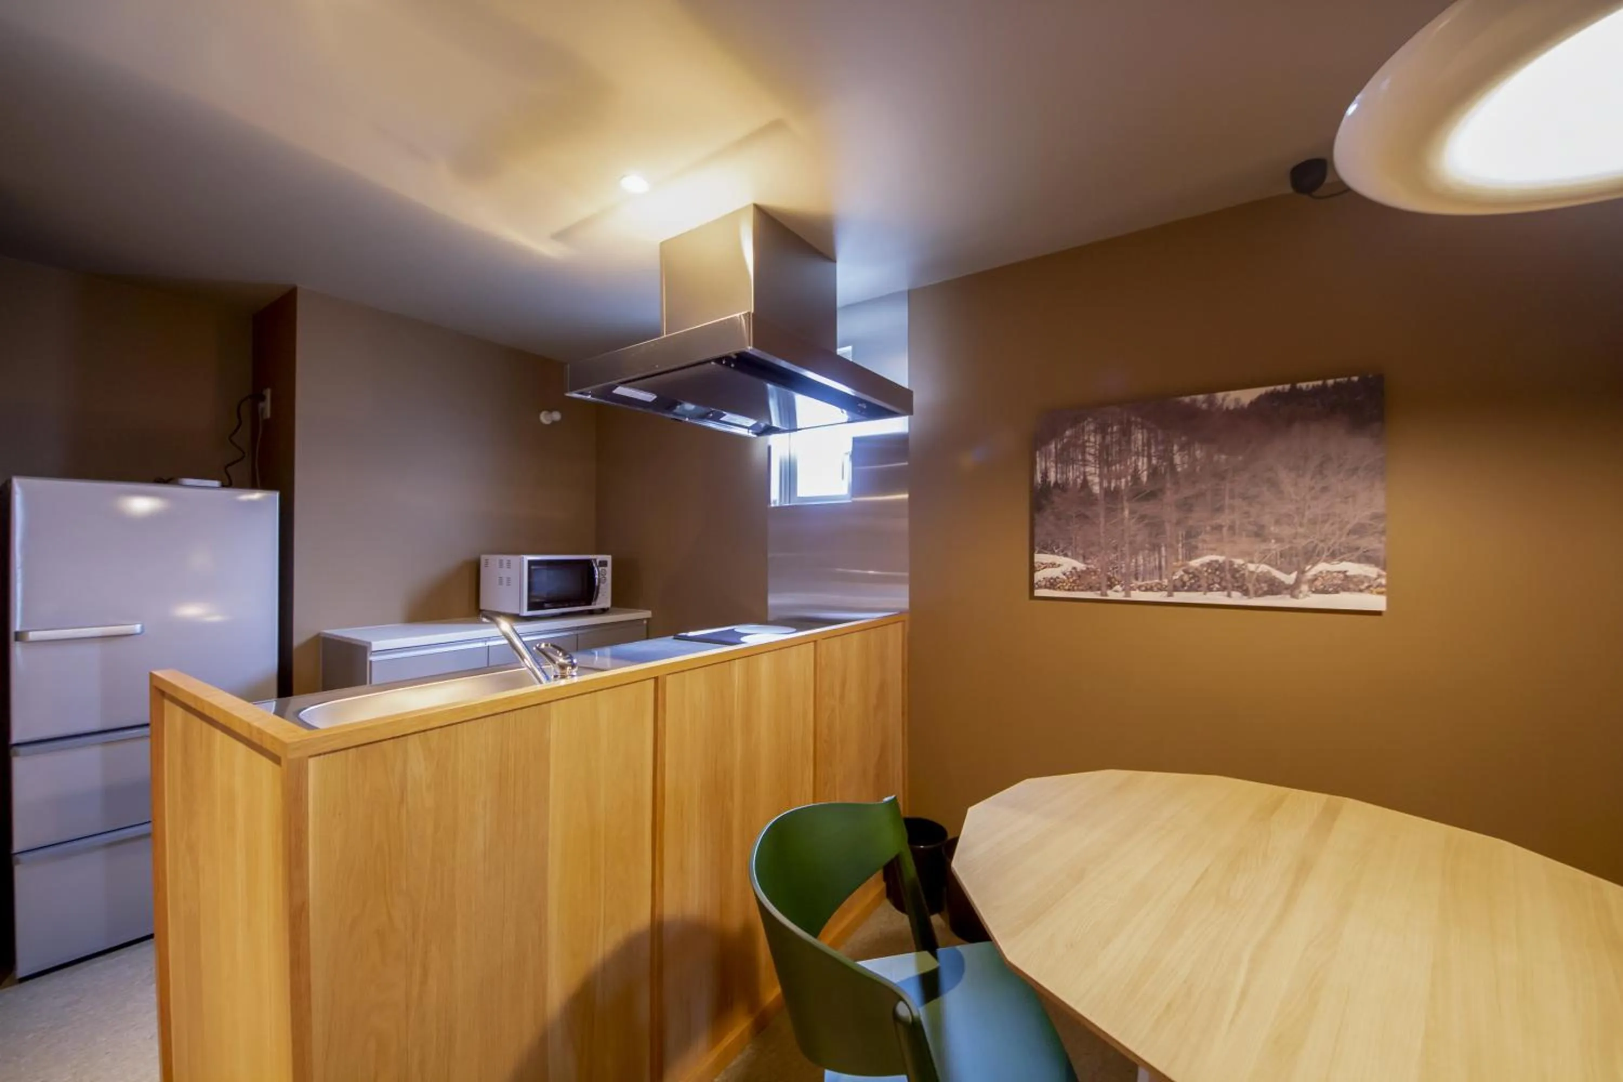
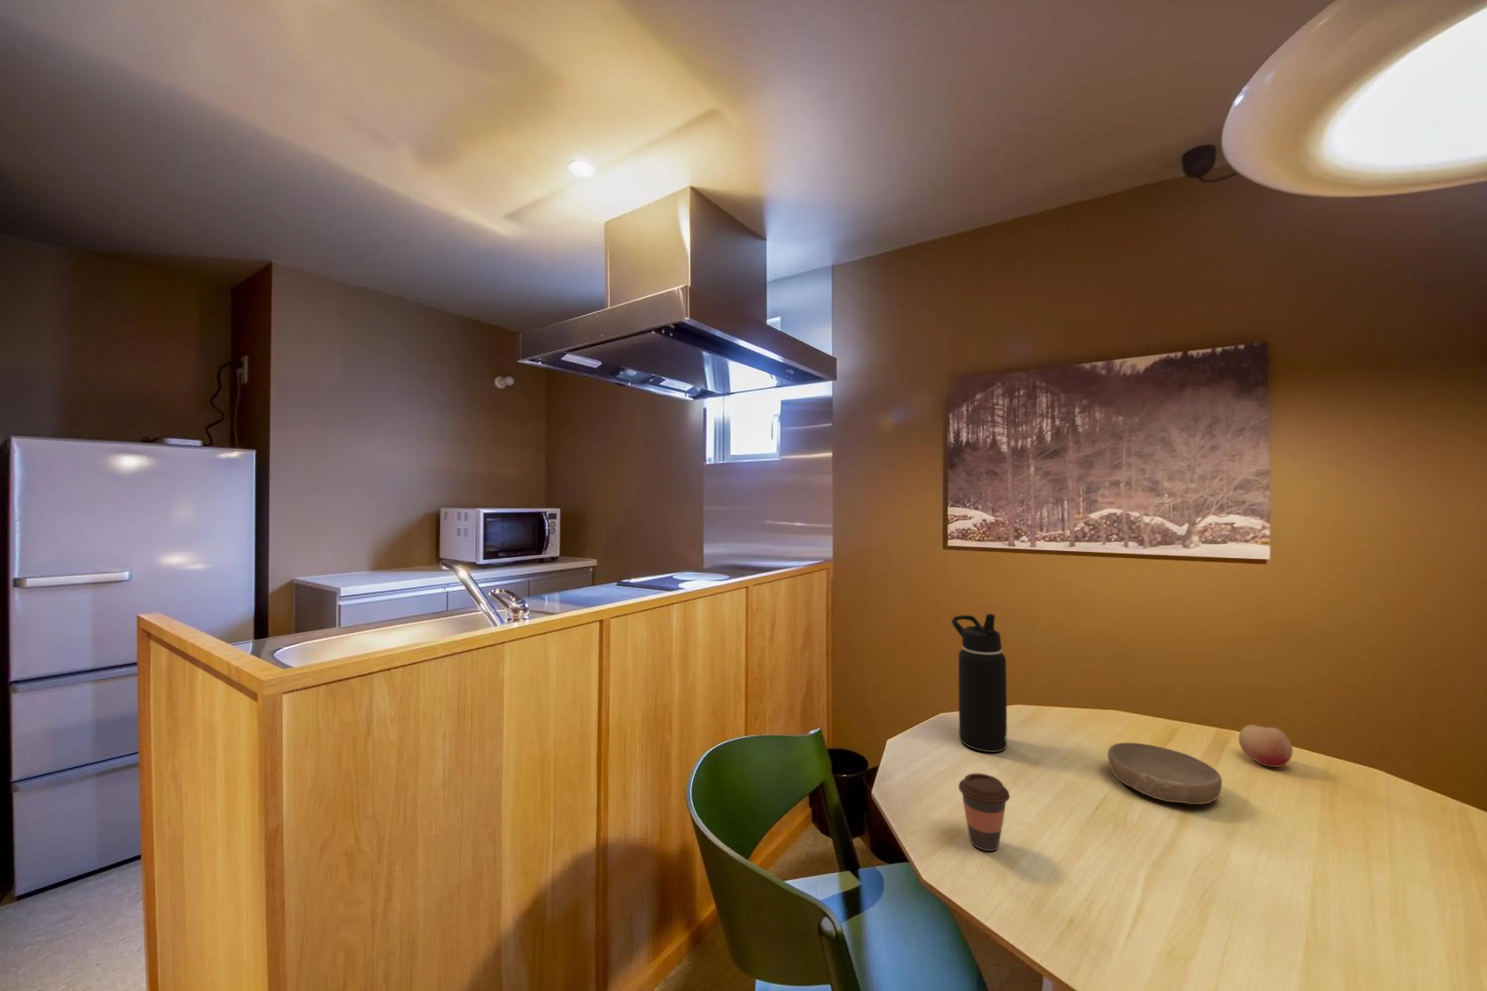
+ bowl (1162, 773)
+ coffee cup (984, 812)
+ water bottle (978, 675)
+ fruit (1265, 744)
